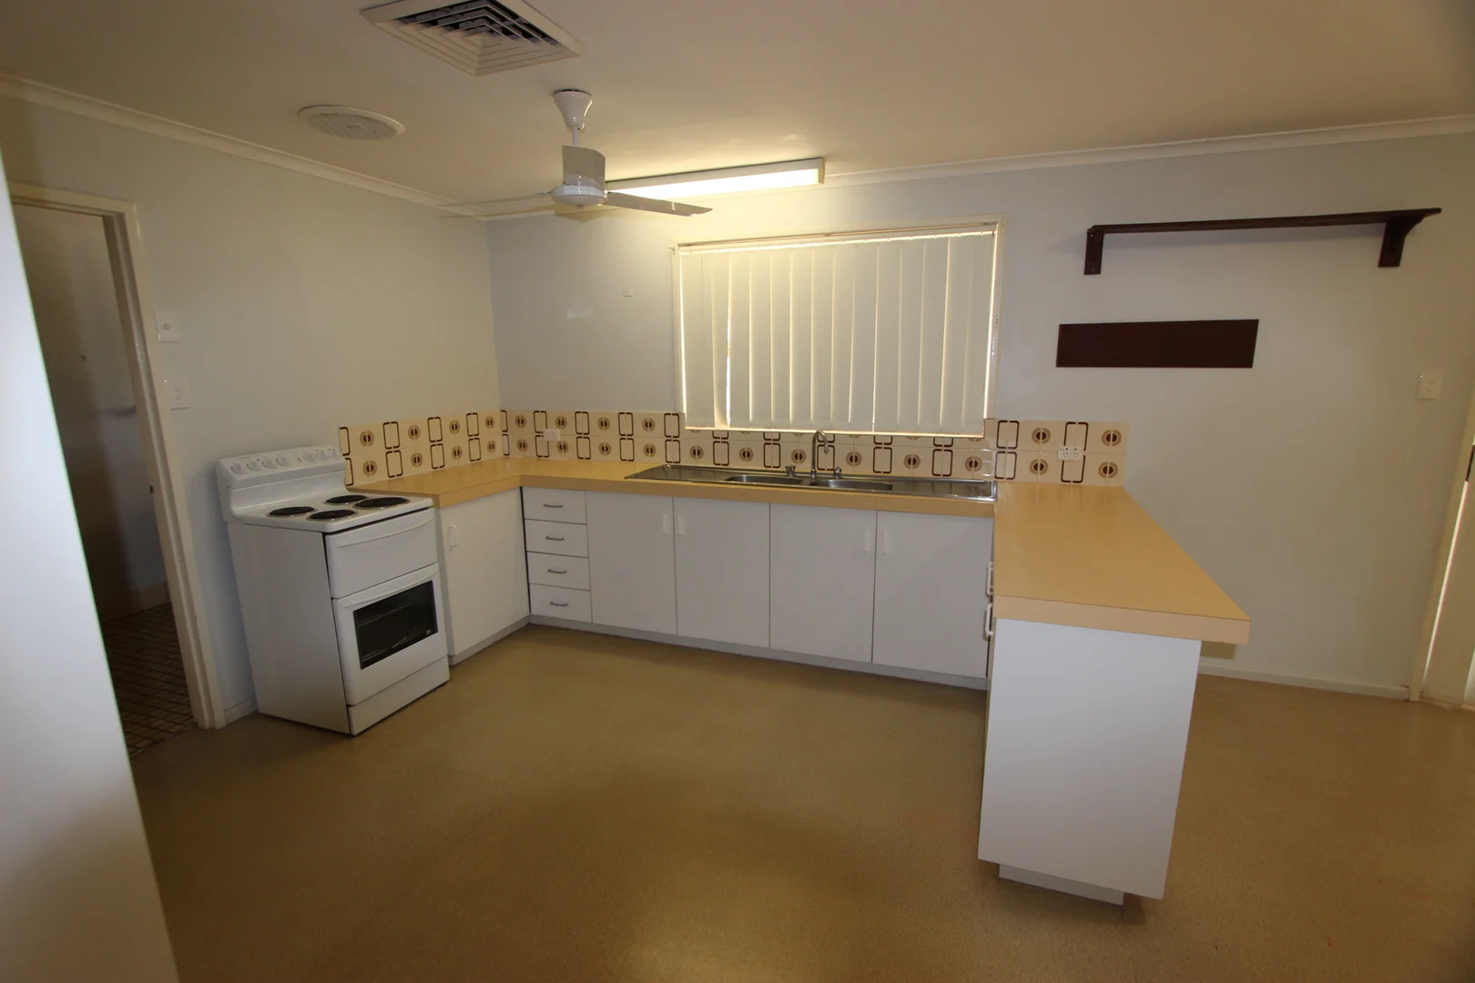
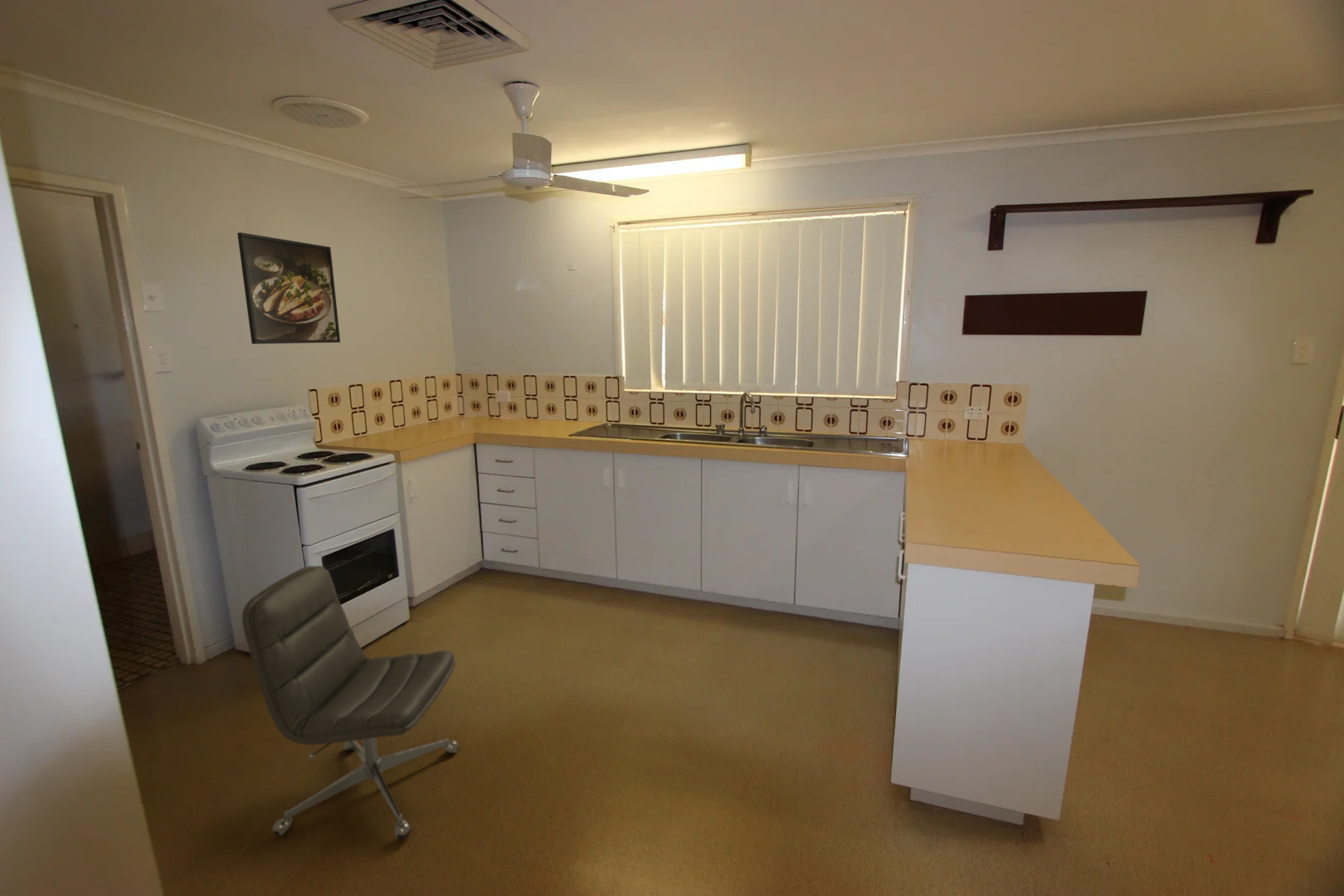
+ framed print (293, 292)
+ chair (361, 689)
